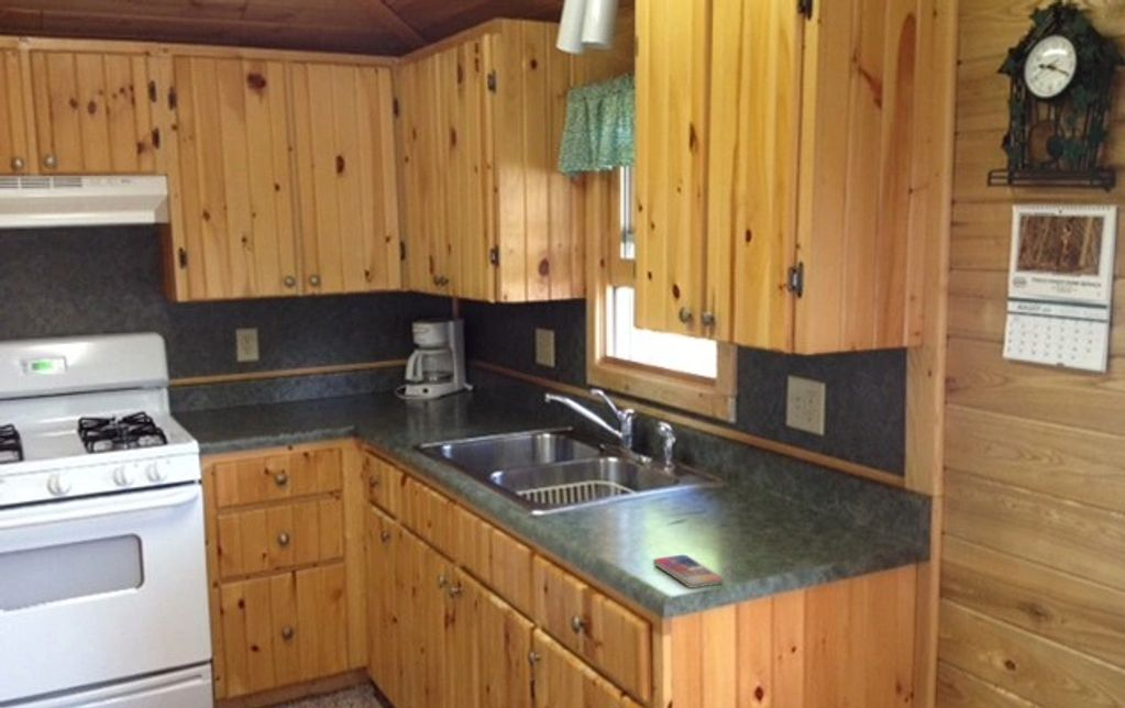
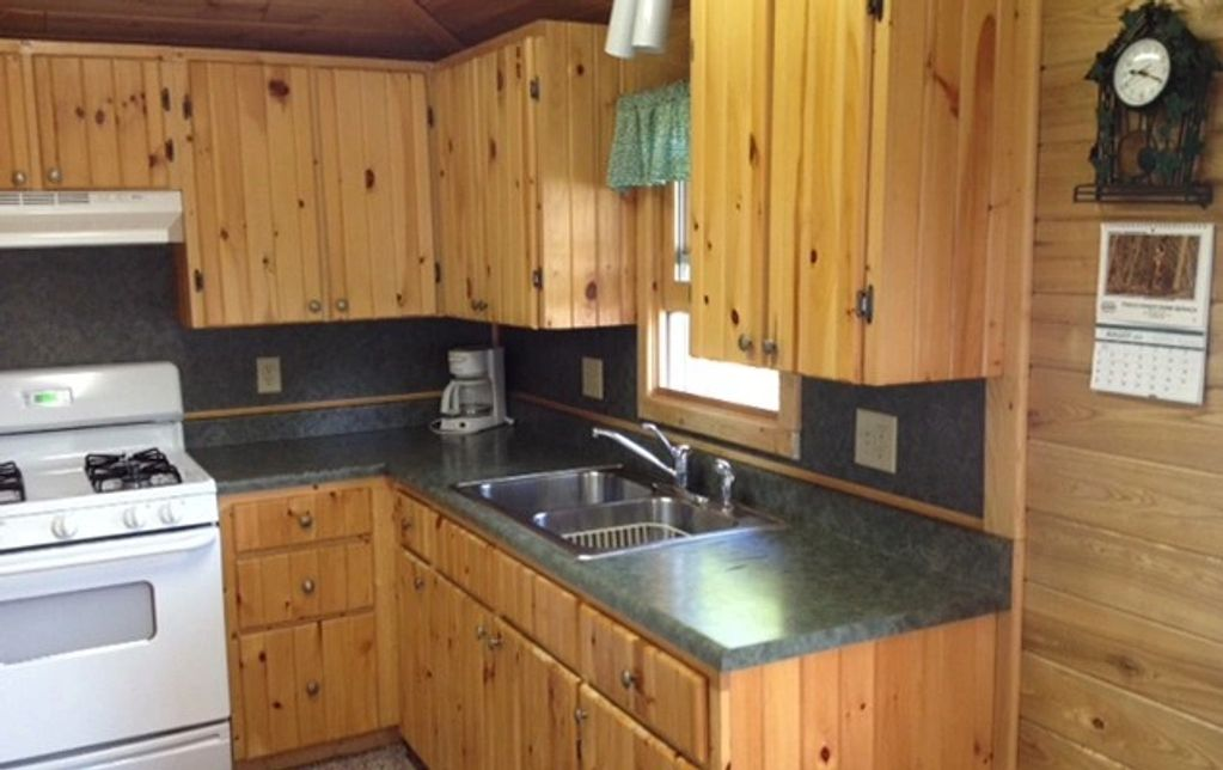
- smartphone (687, 571)
